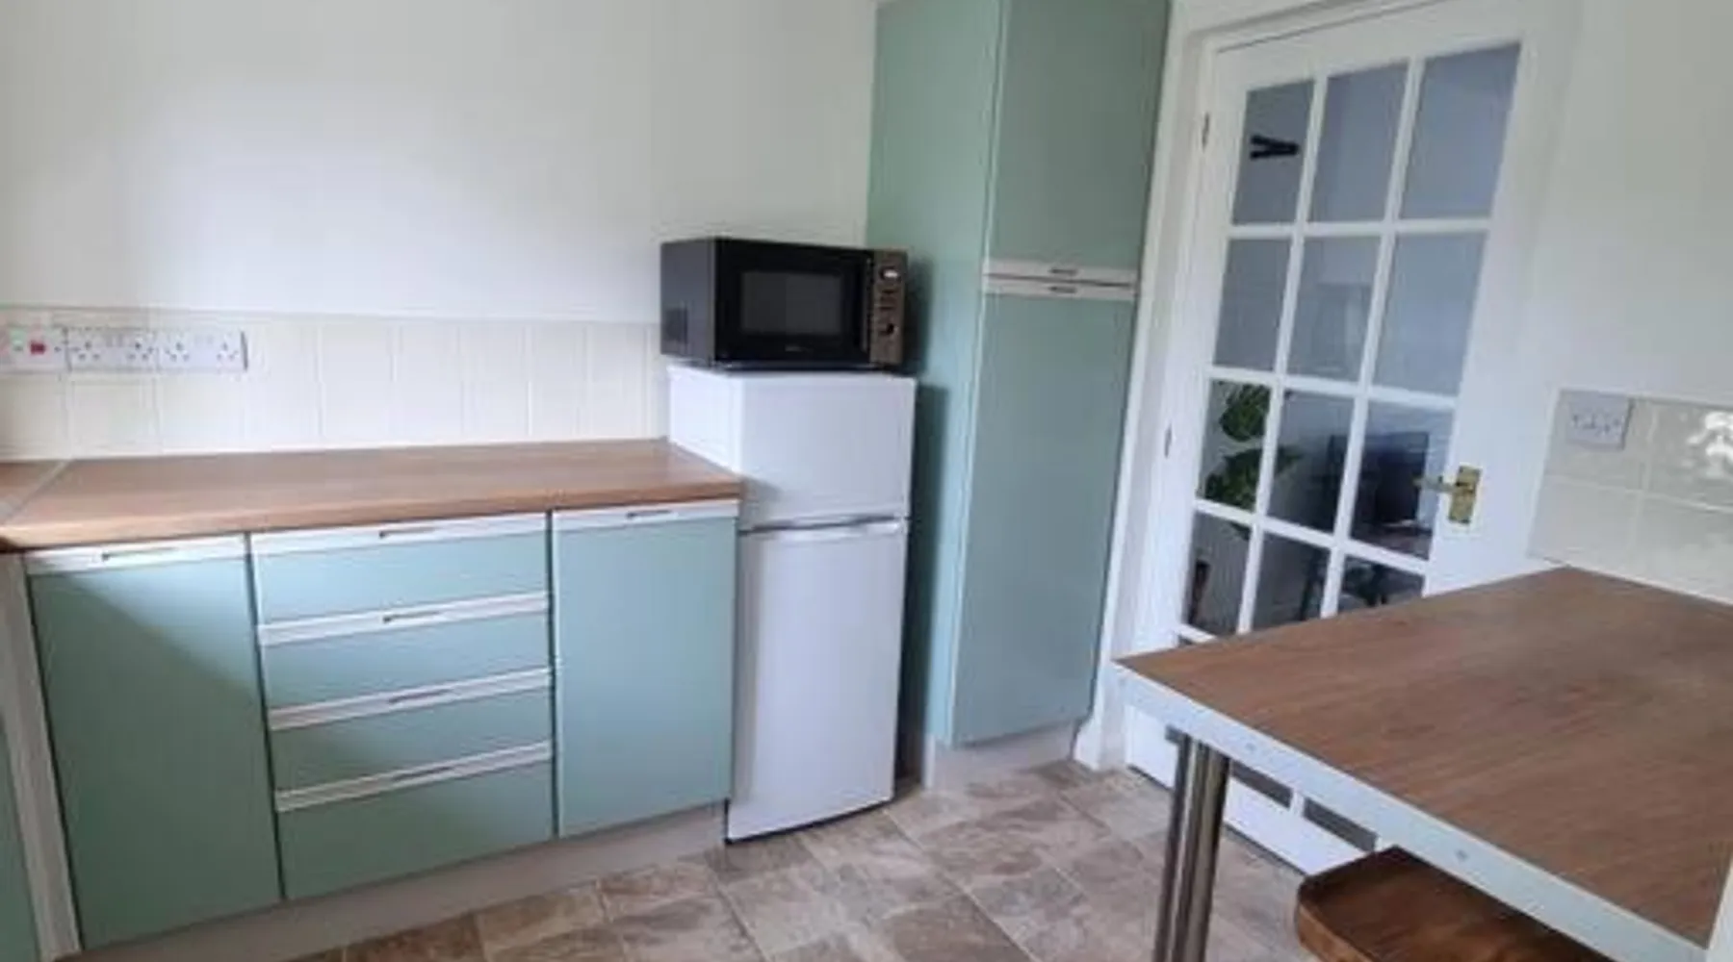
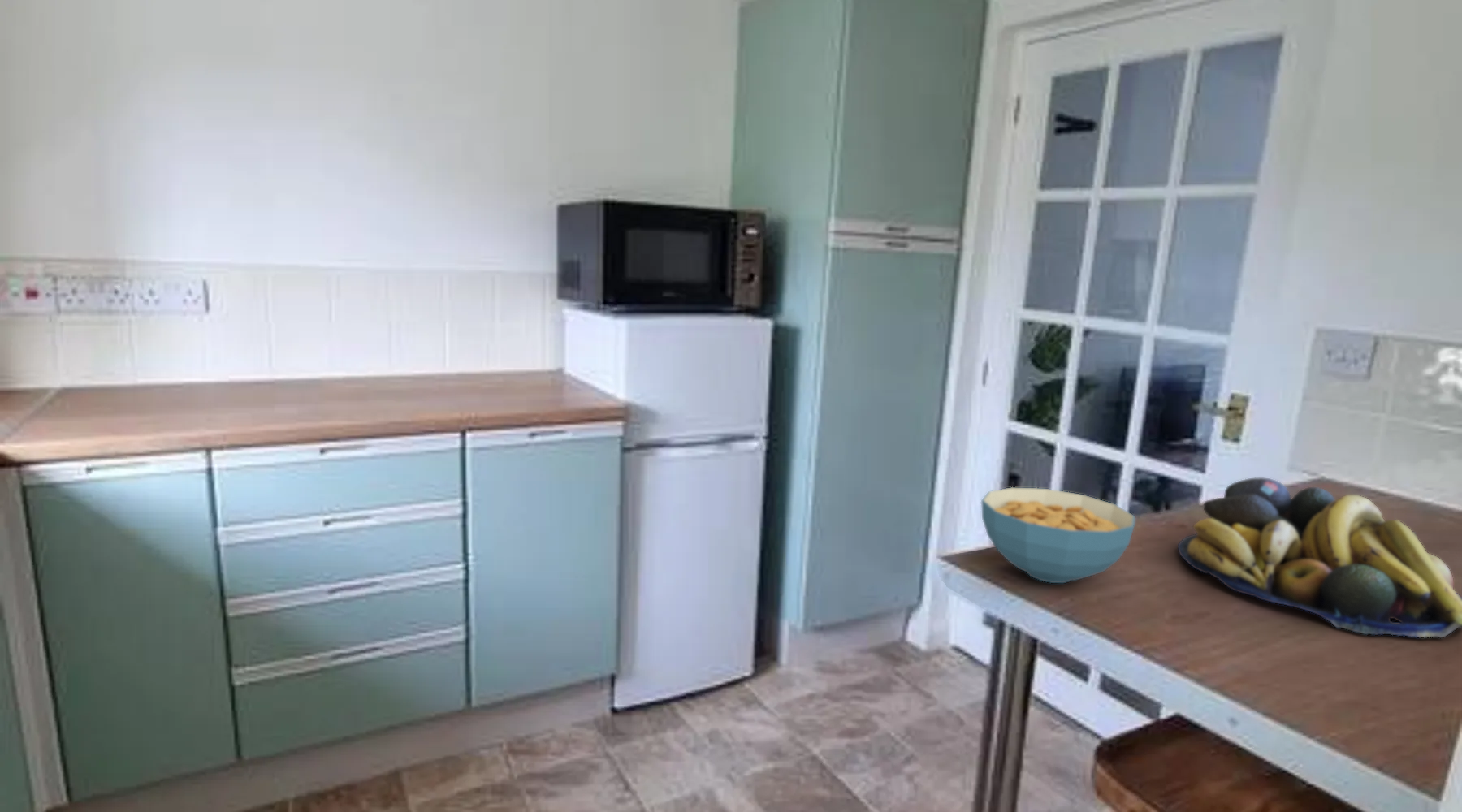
+ cereal bowl (1053, 542)
+ fruit bowl (1321, 538)
